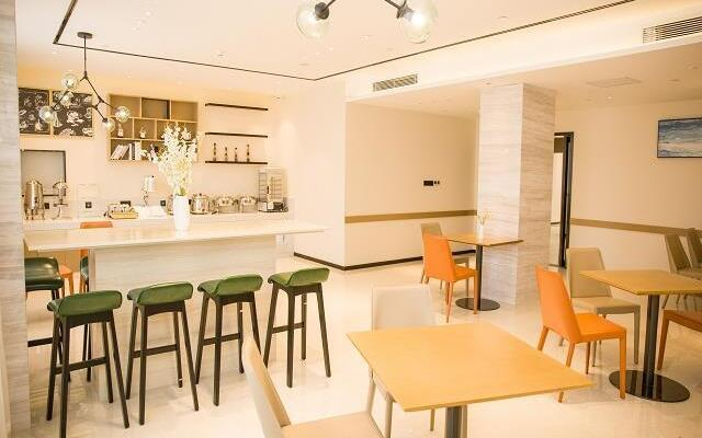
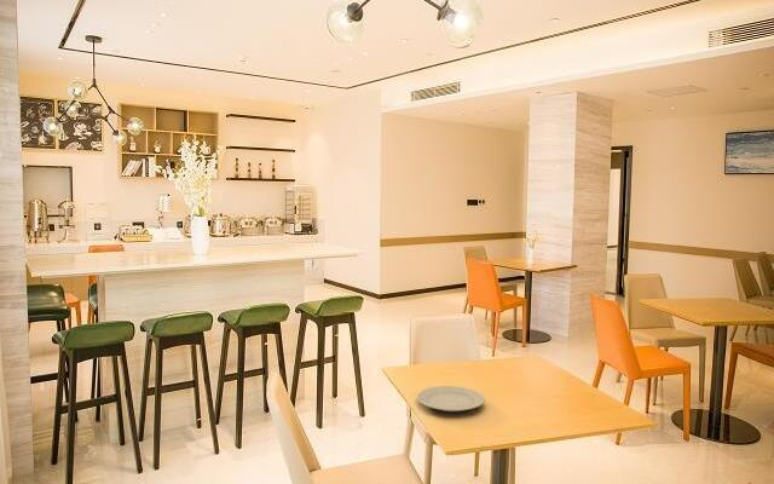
+ chinaware (450, 399)
